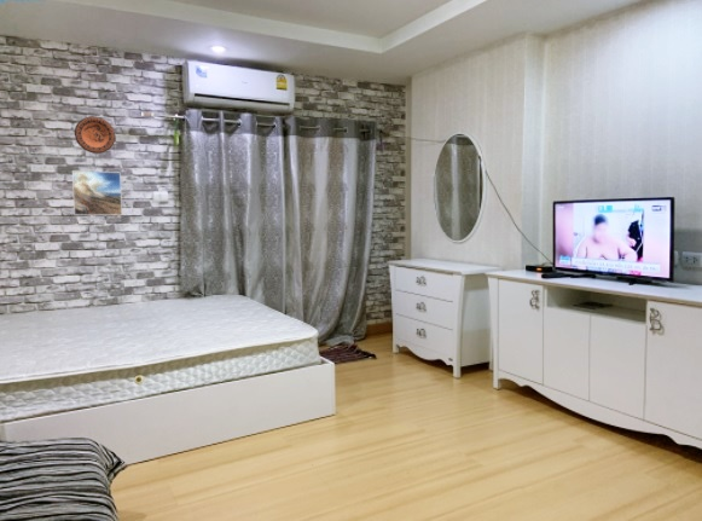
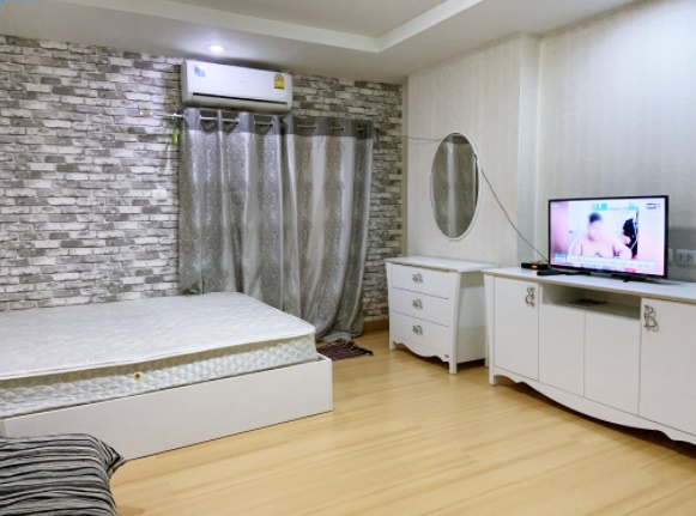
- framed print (97, 193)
- decorative plate (94, 134)
